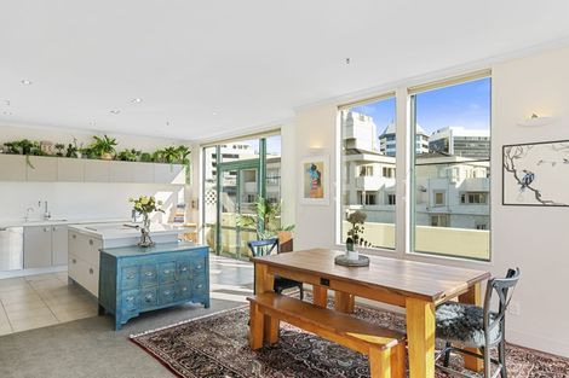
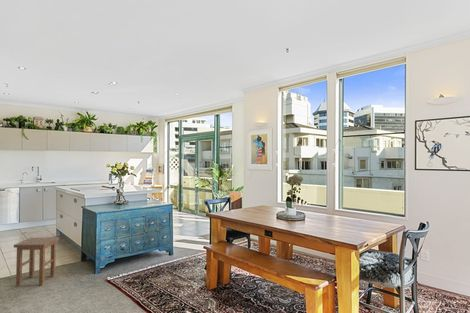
+ stool (34, 260)
